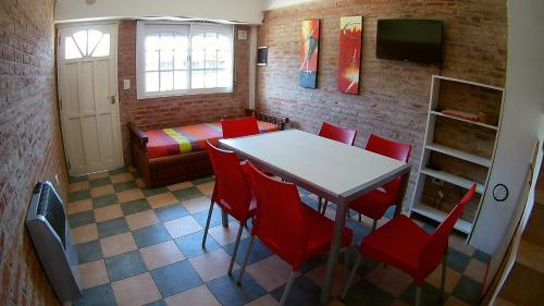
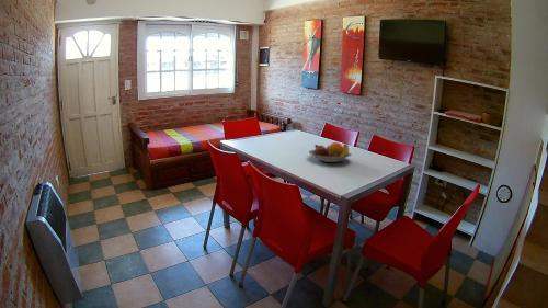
+ fruit bowl (329, 151)
